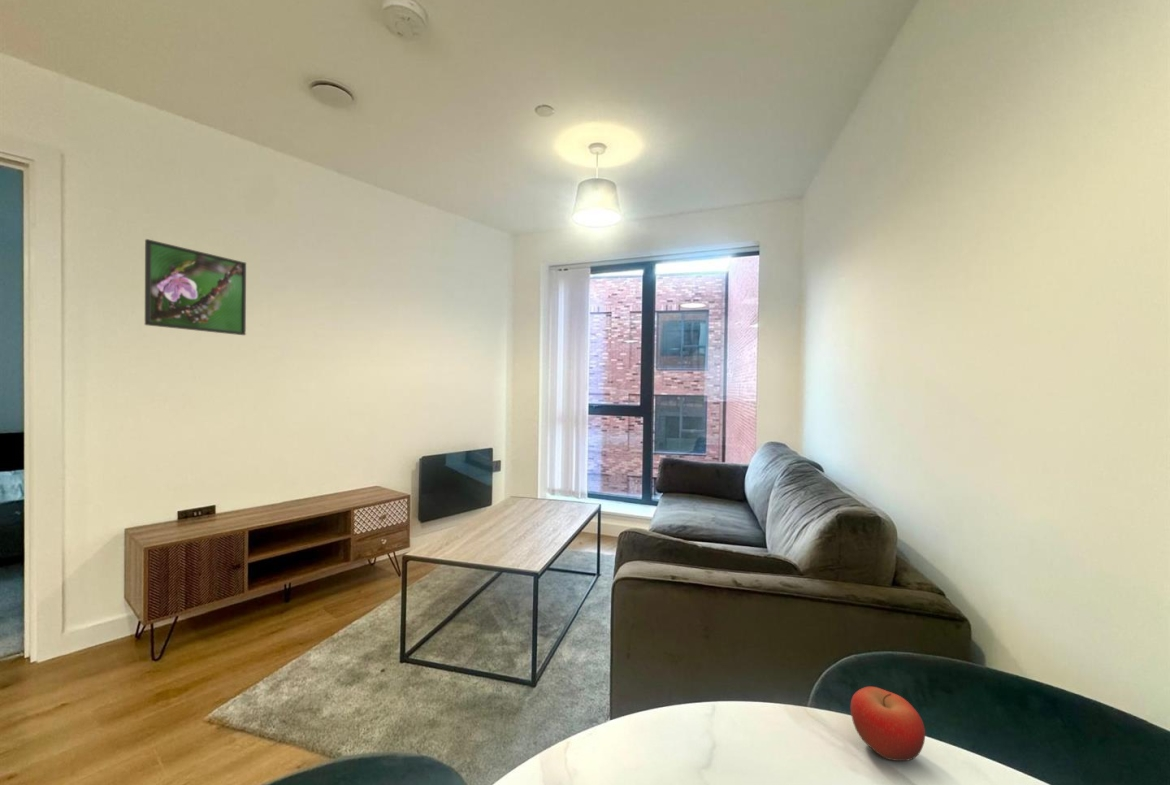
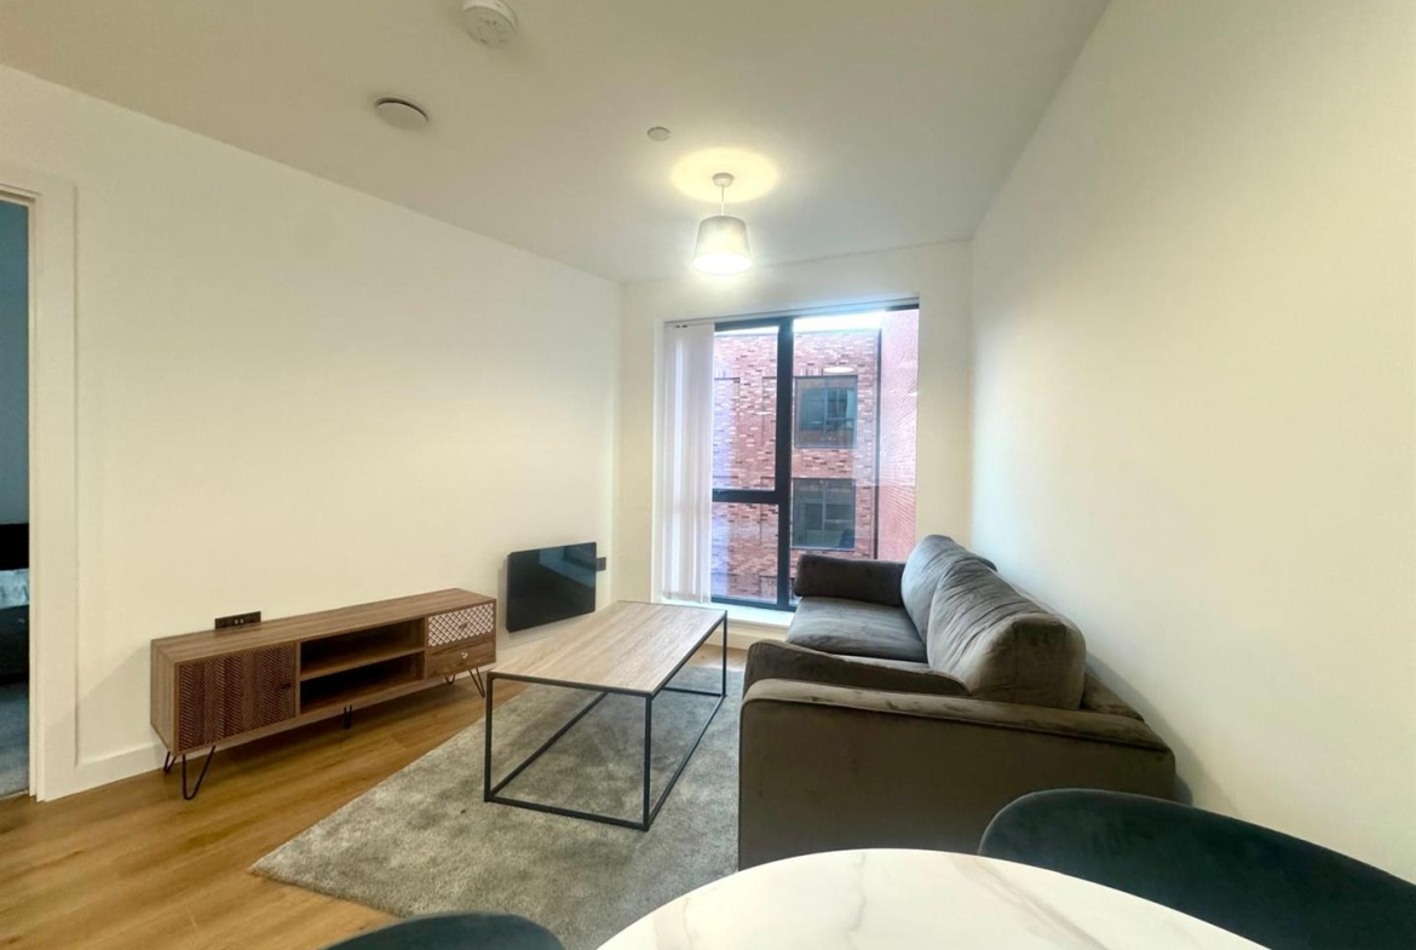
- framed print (199, 291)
- fruit (886, 718)
